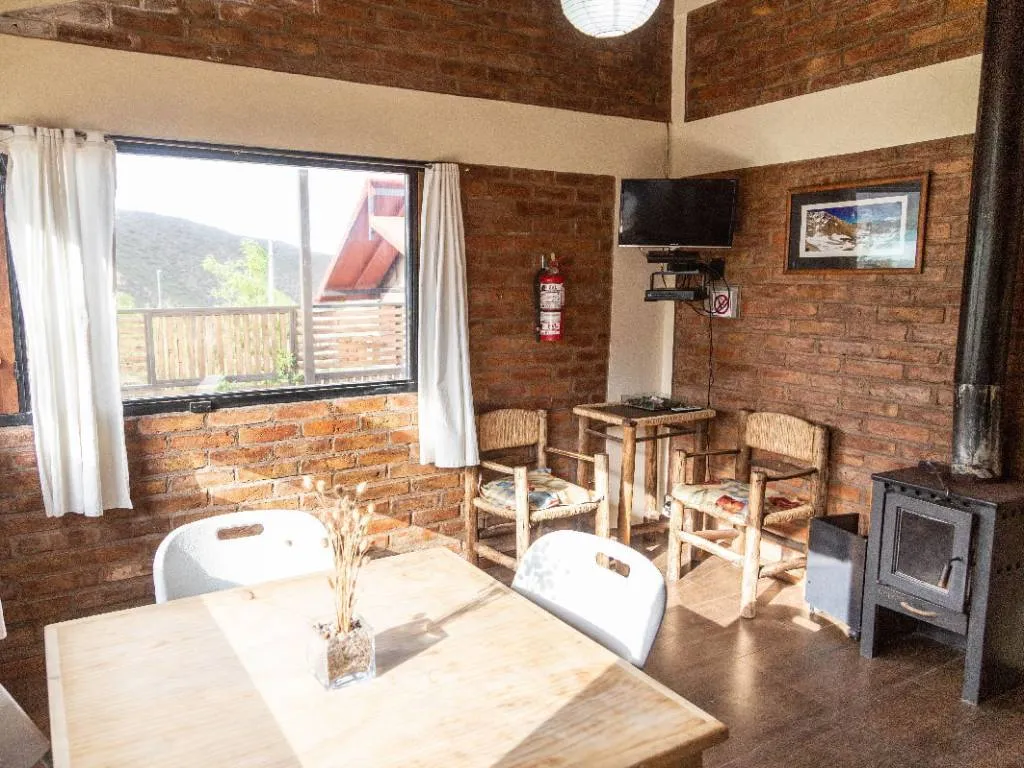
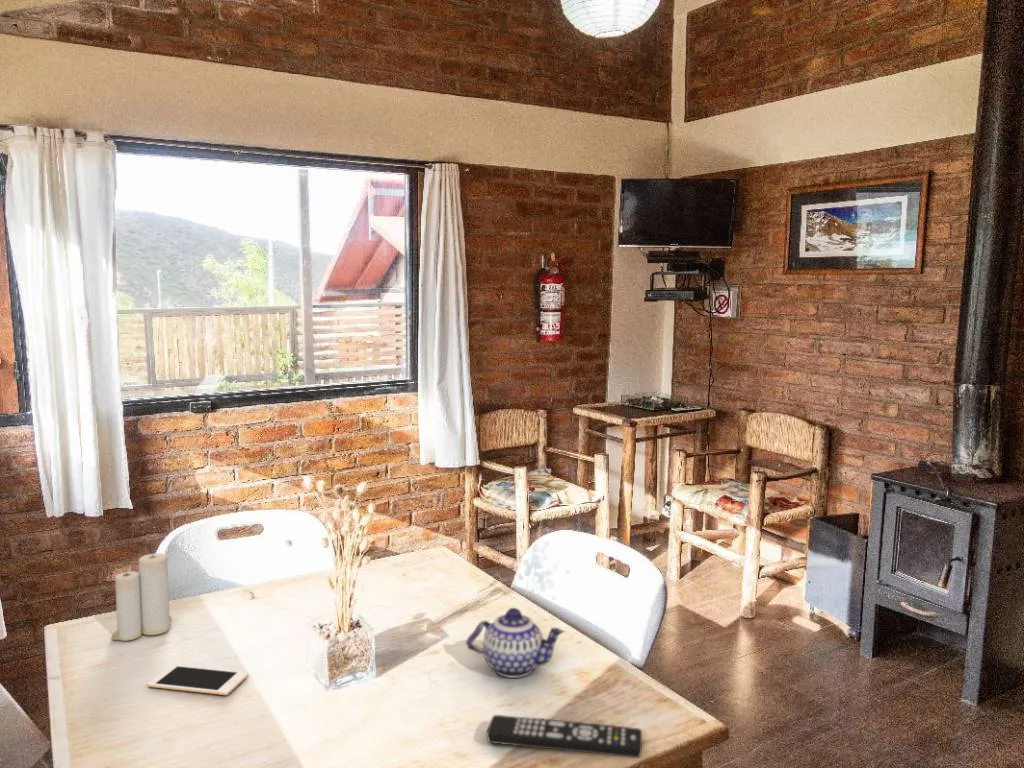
+ remote control (564, 736)
+ cell phone (198, 679)
+ candle (145, 588)
+ teapot (514, 639)
